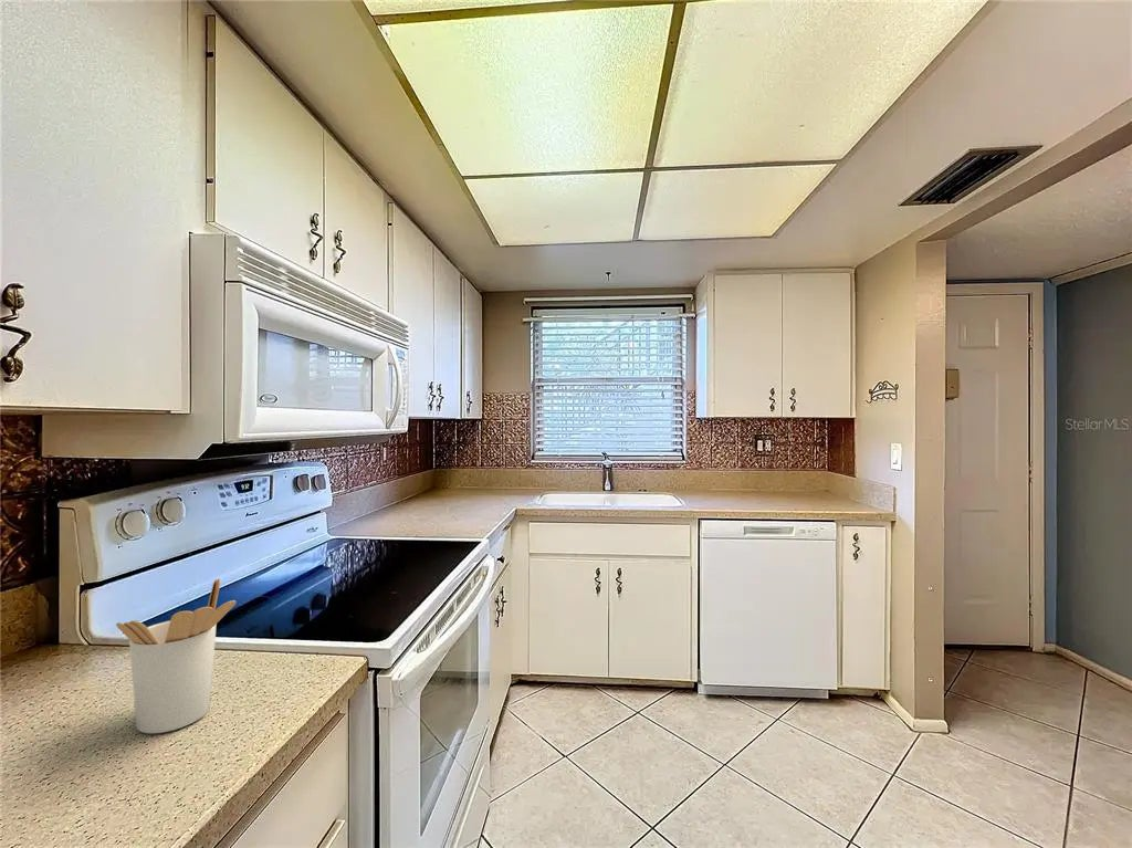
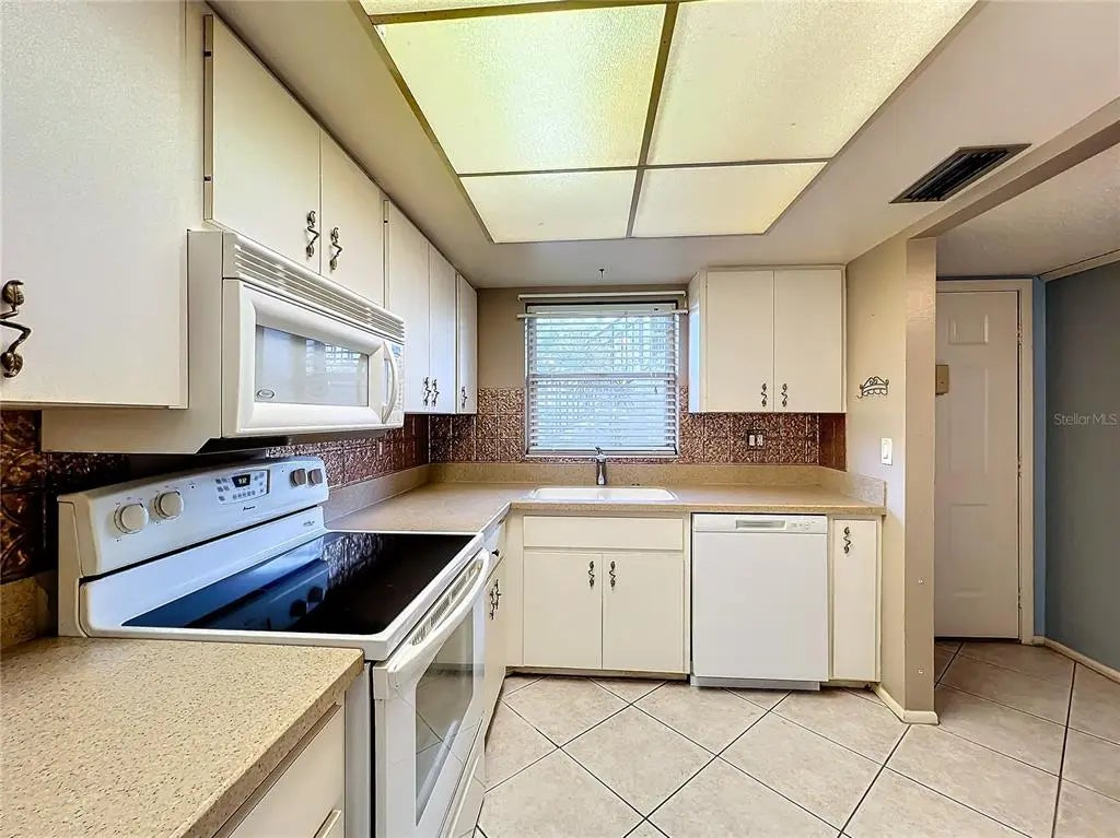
- utensil holder (184, 656)
